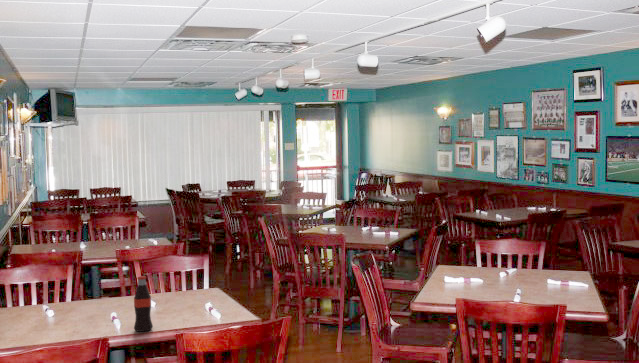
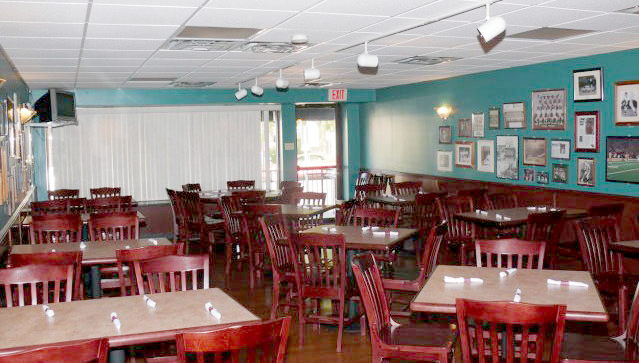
- bottle (142, 302)
